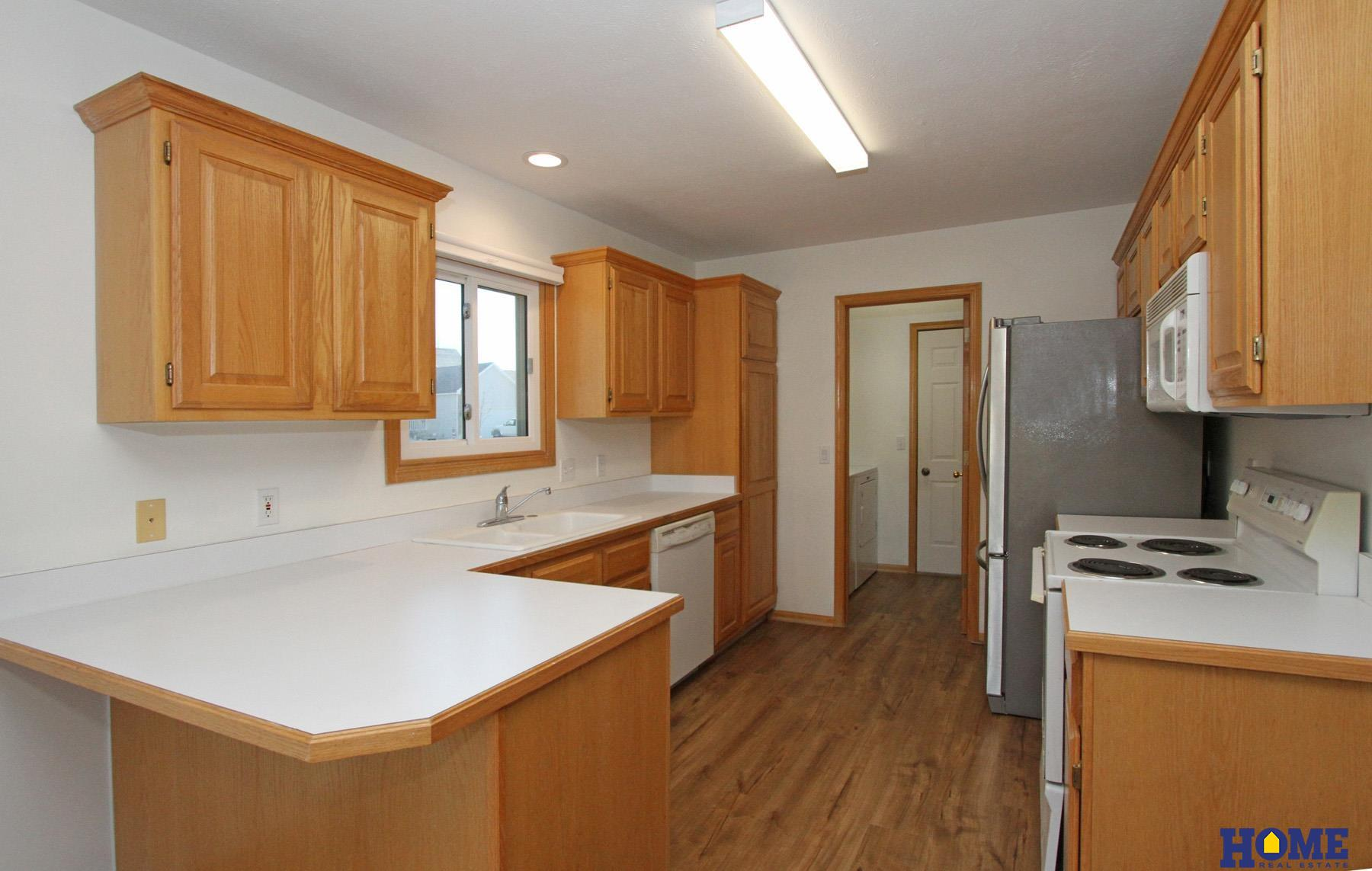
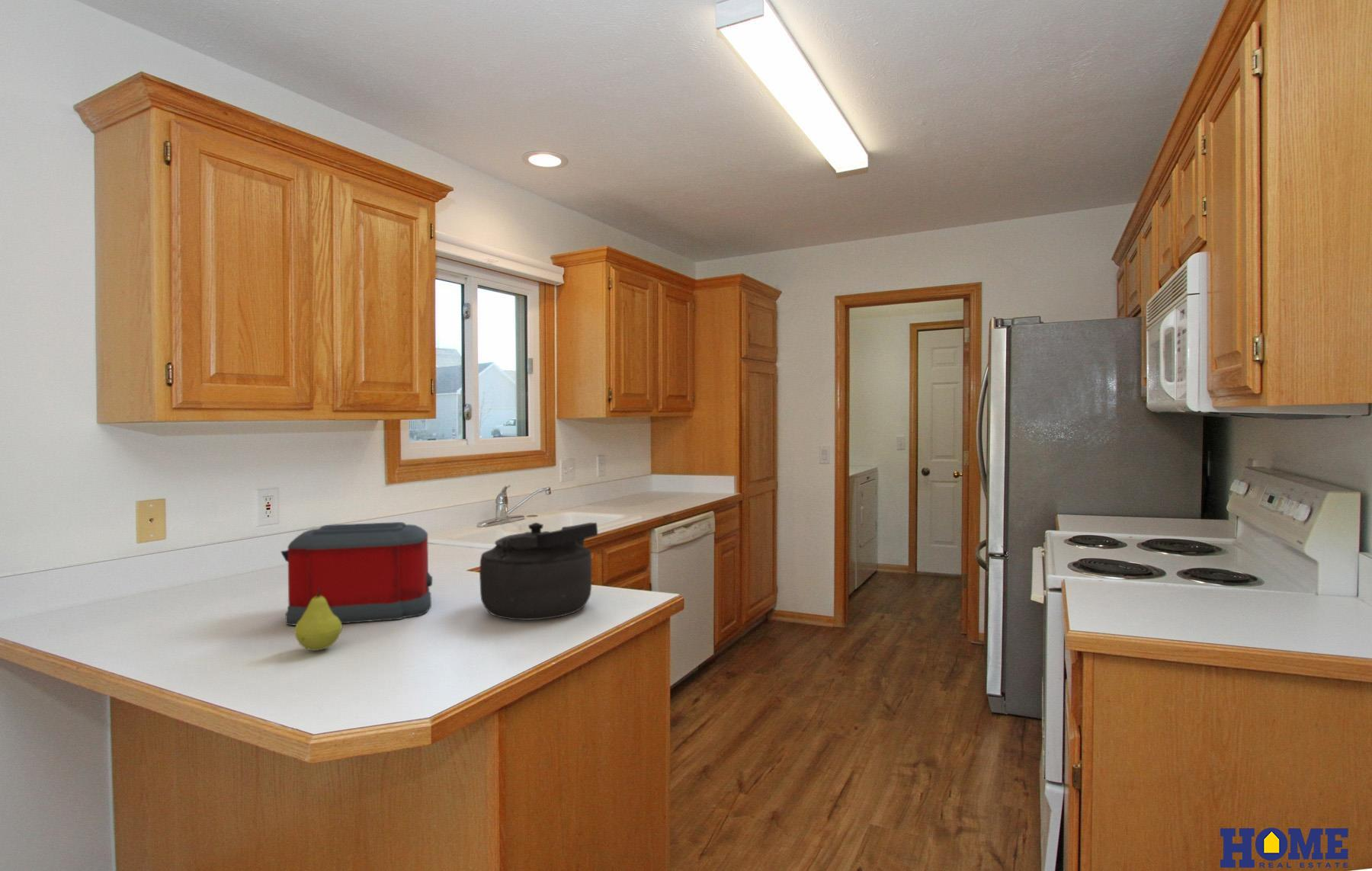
+ toaster (358, 568)
+ fruit (318, 618)
+ kettle (540, 565)
